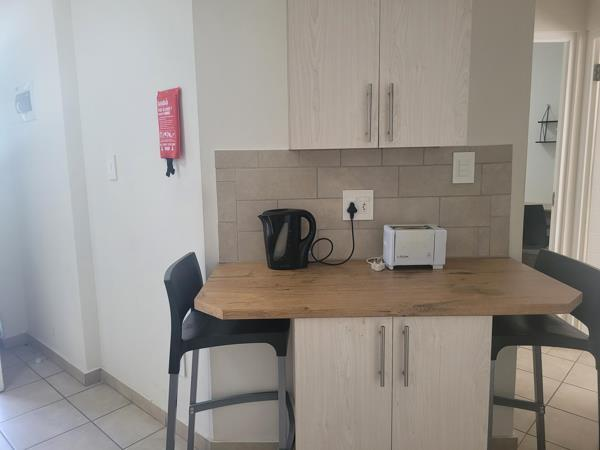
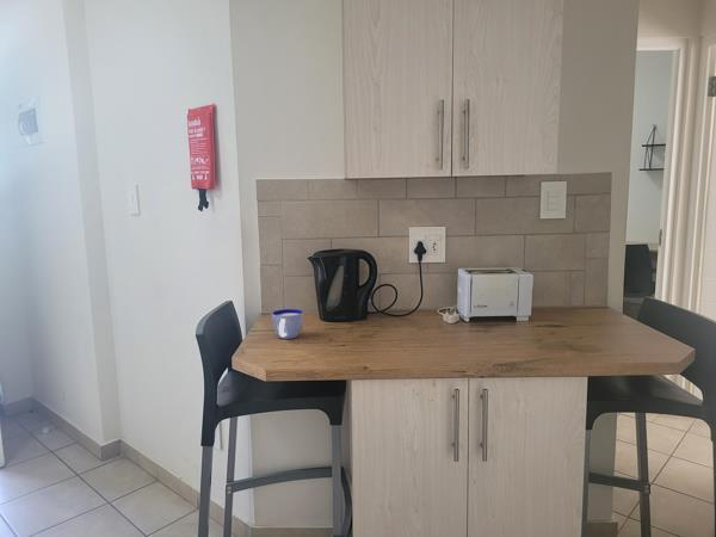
+ cup (286, 325)
